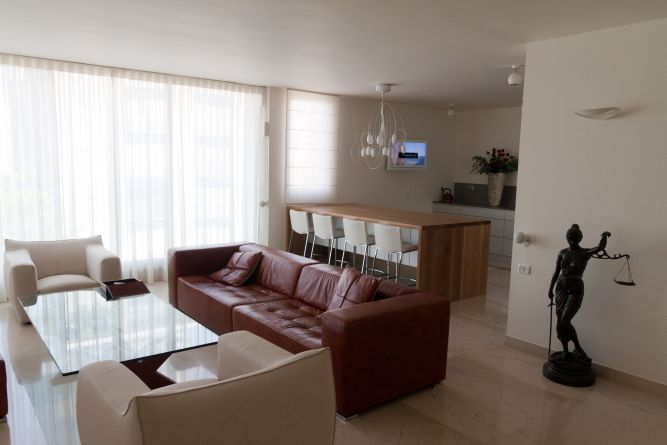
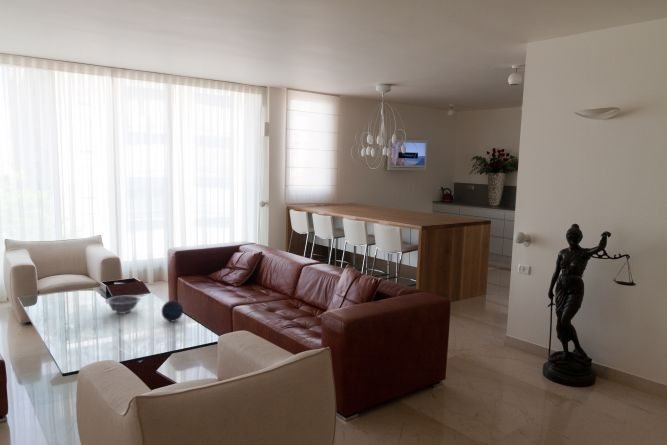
+ decorative orb (172, 310)
+ decorative bowl (123, 305)
